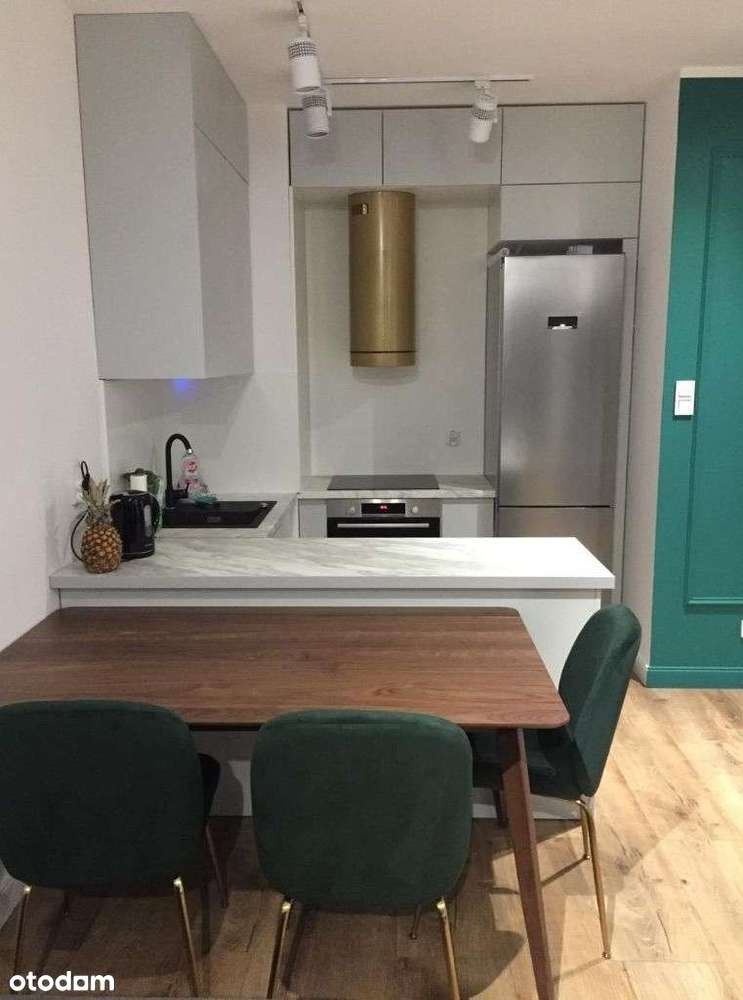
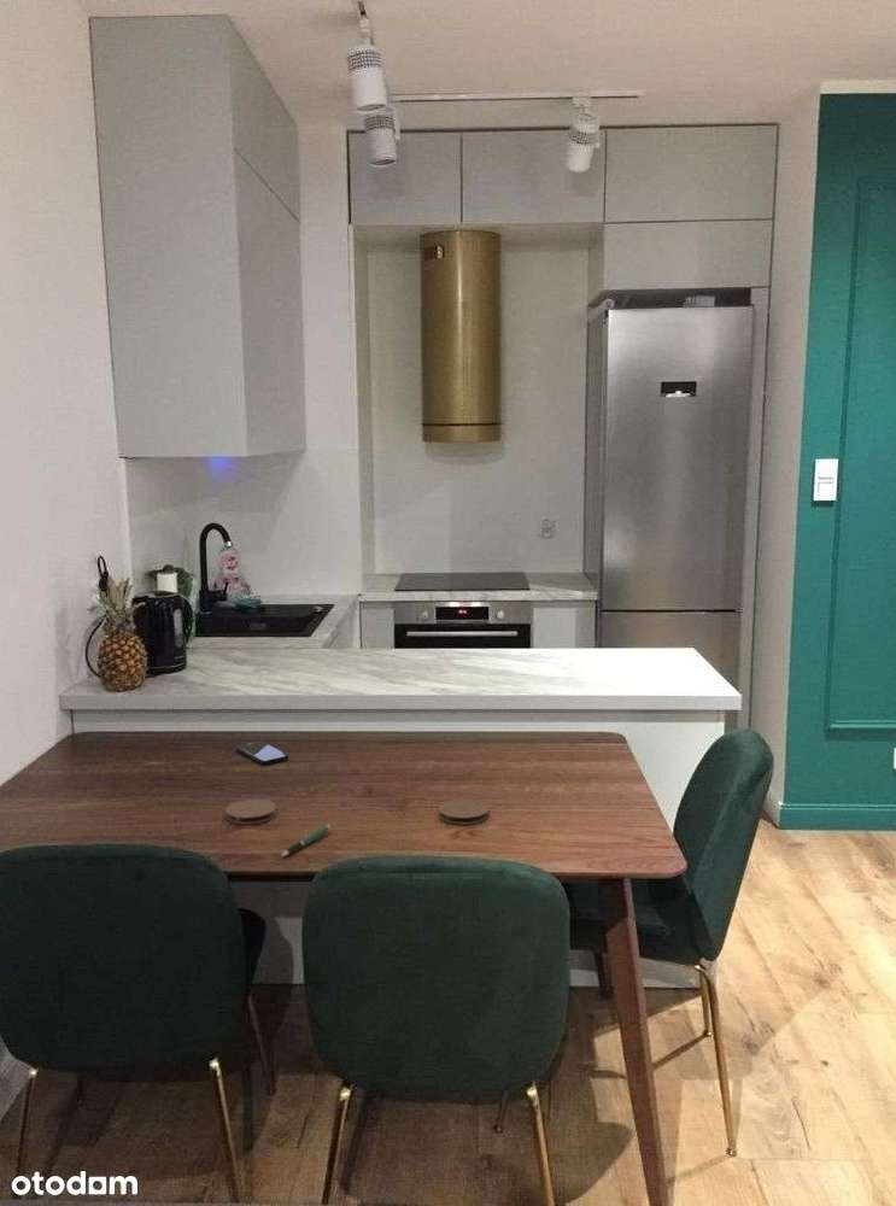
+ smartphone (262, 751)
+ coaster (251, 810)
+ coaster (463, 810)
+ pen (306, 839)
